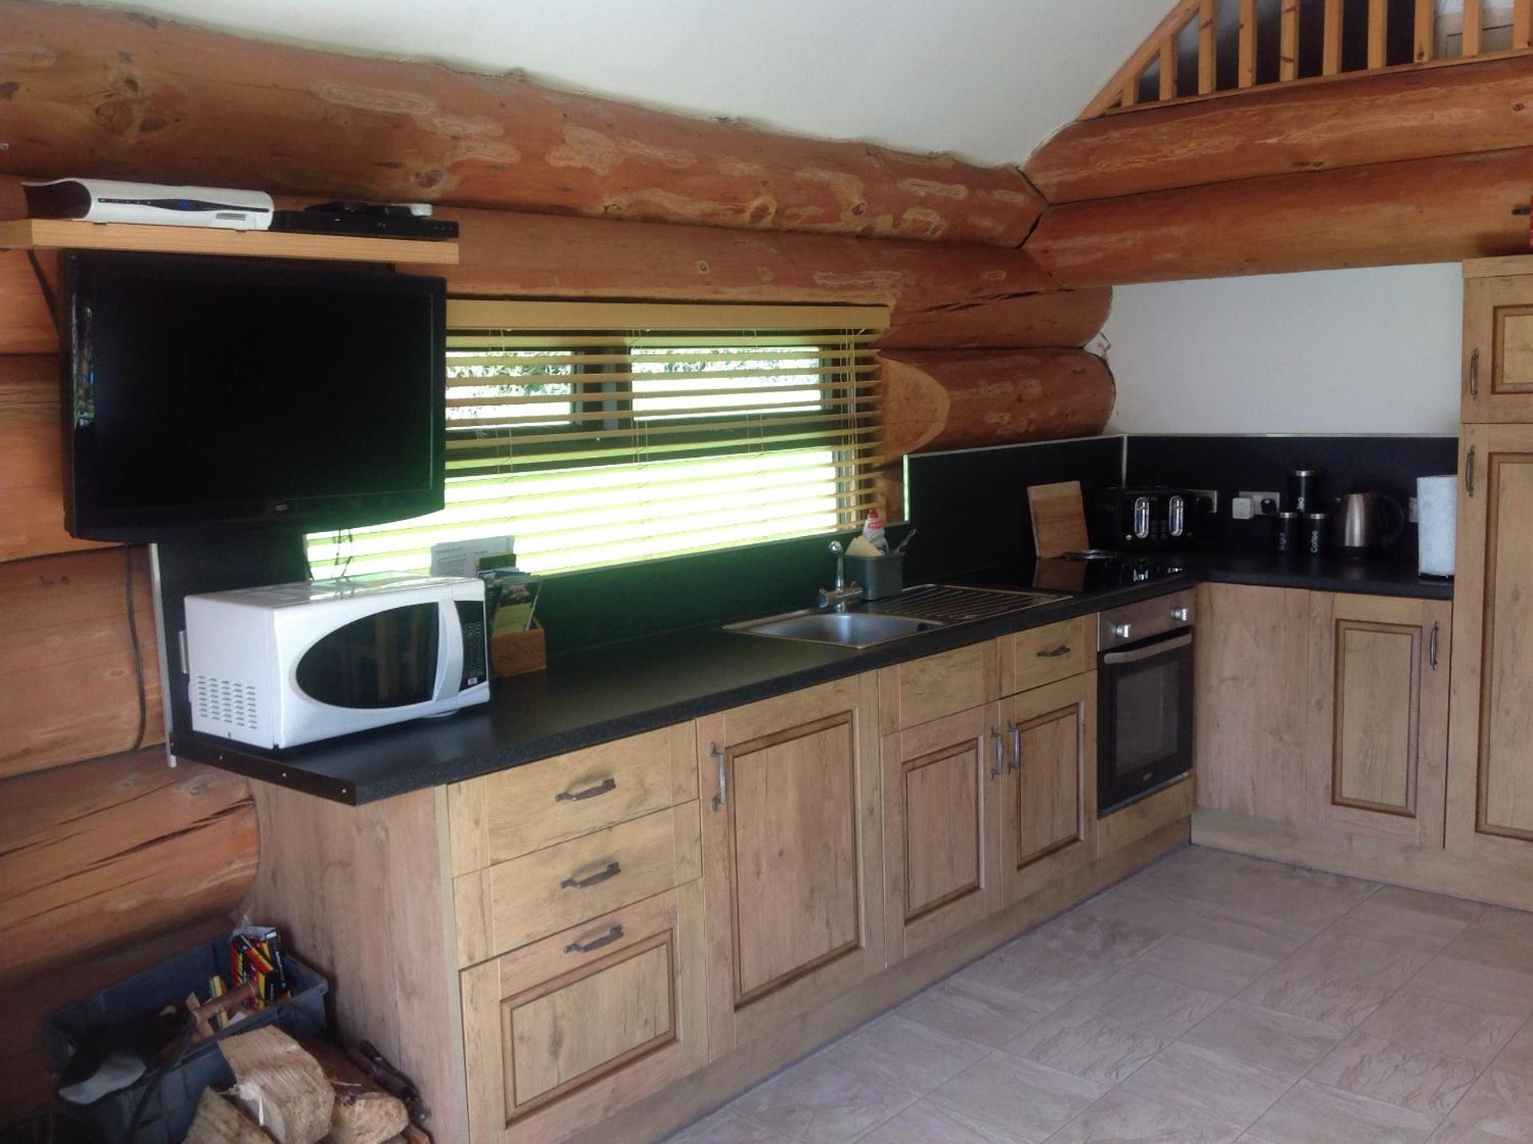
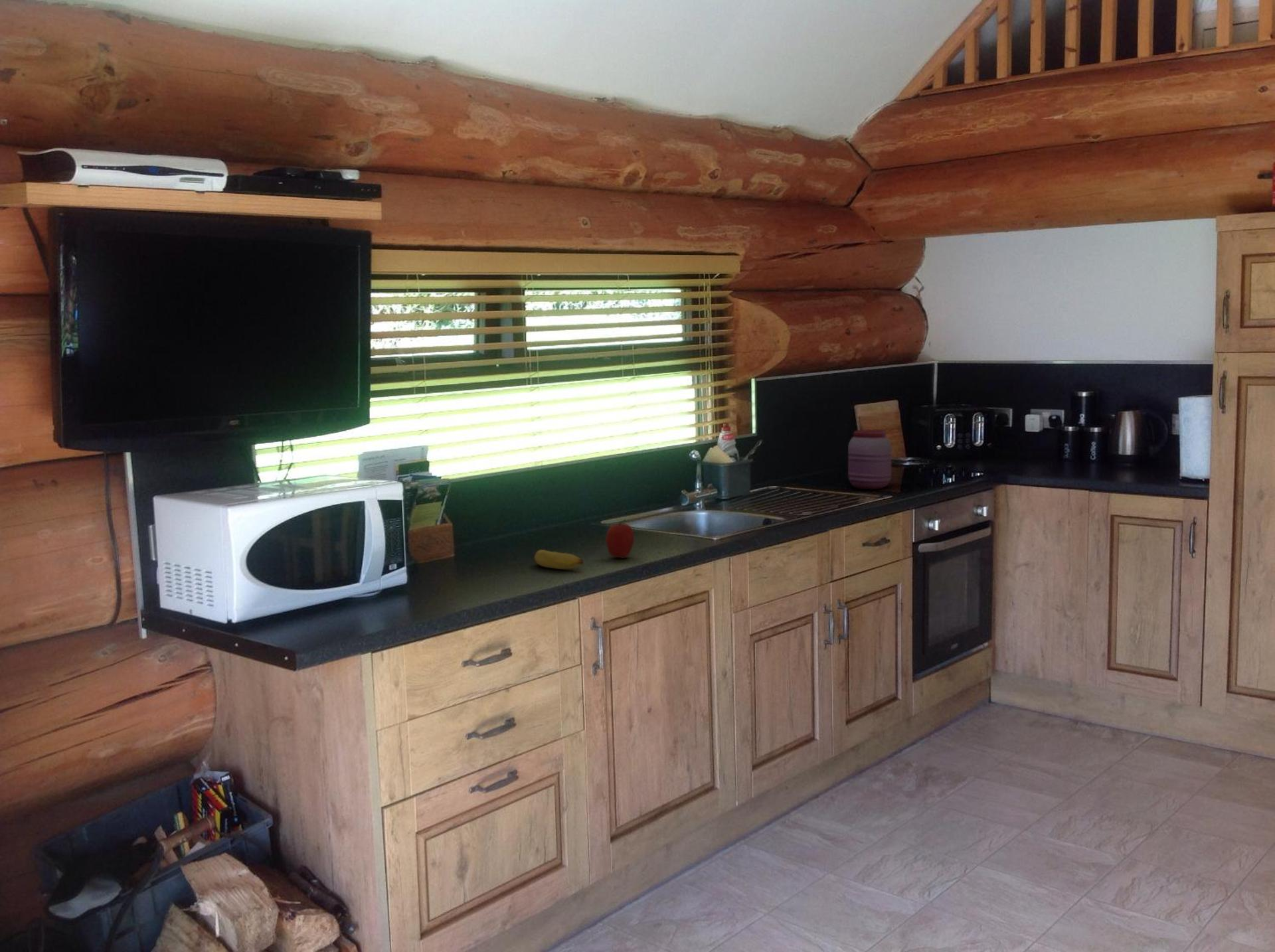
+ fruit (620, 538)
+ jar (869, 459)
+ banana (560, 558)
